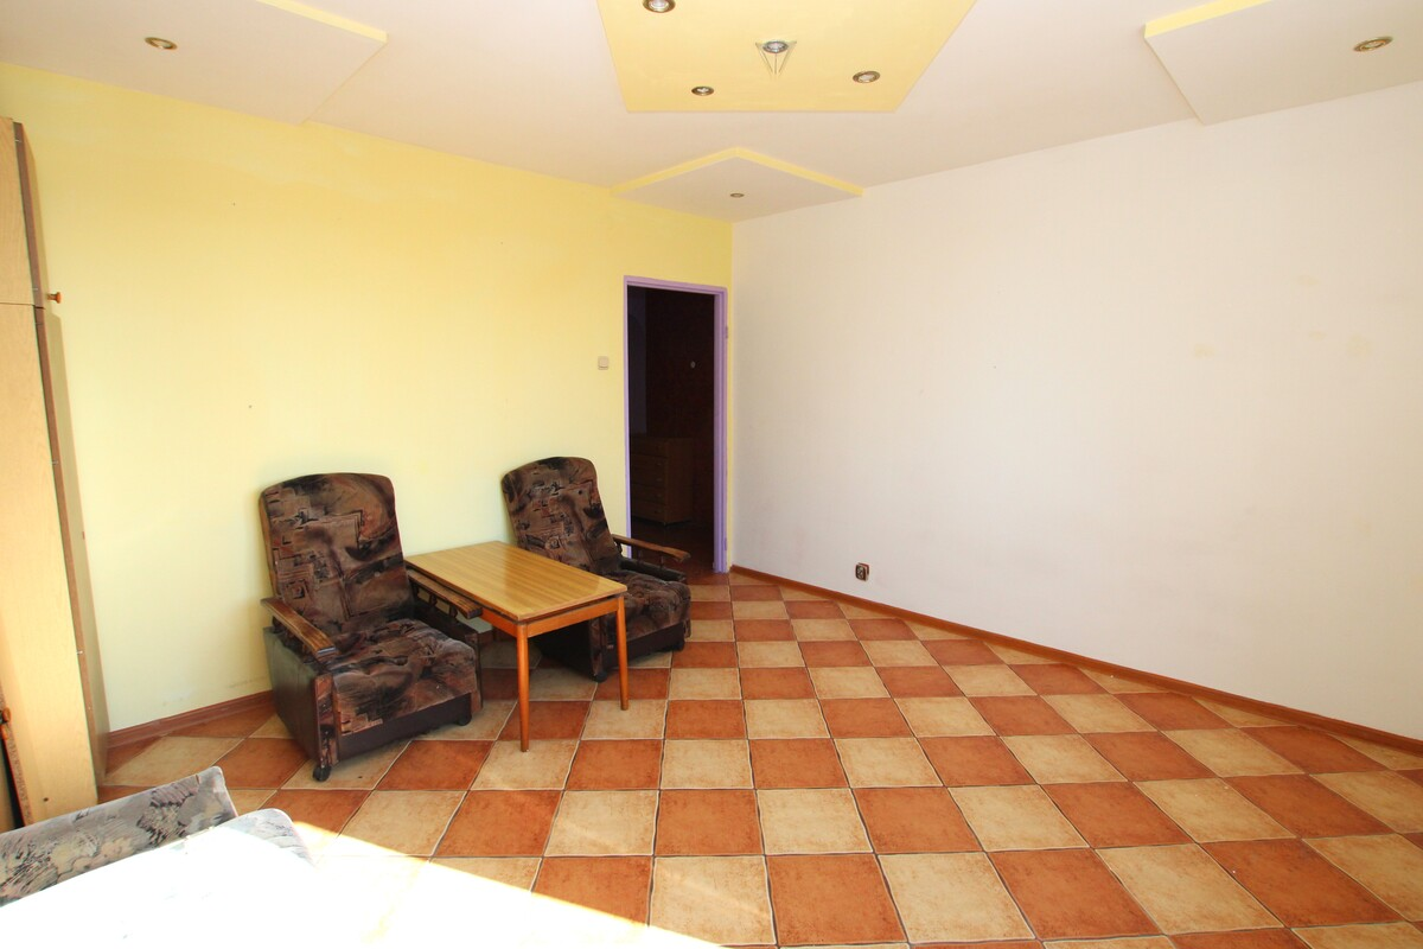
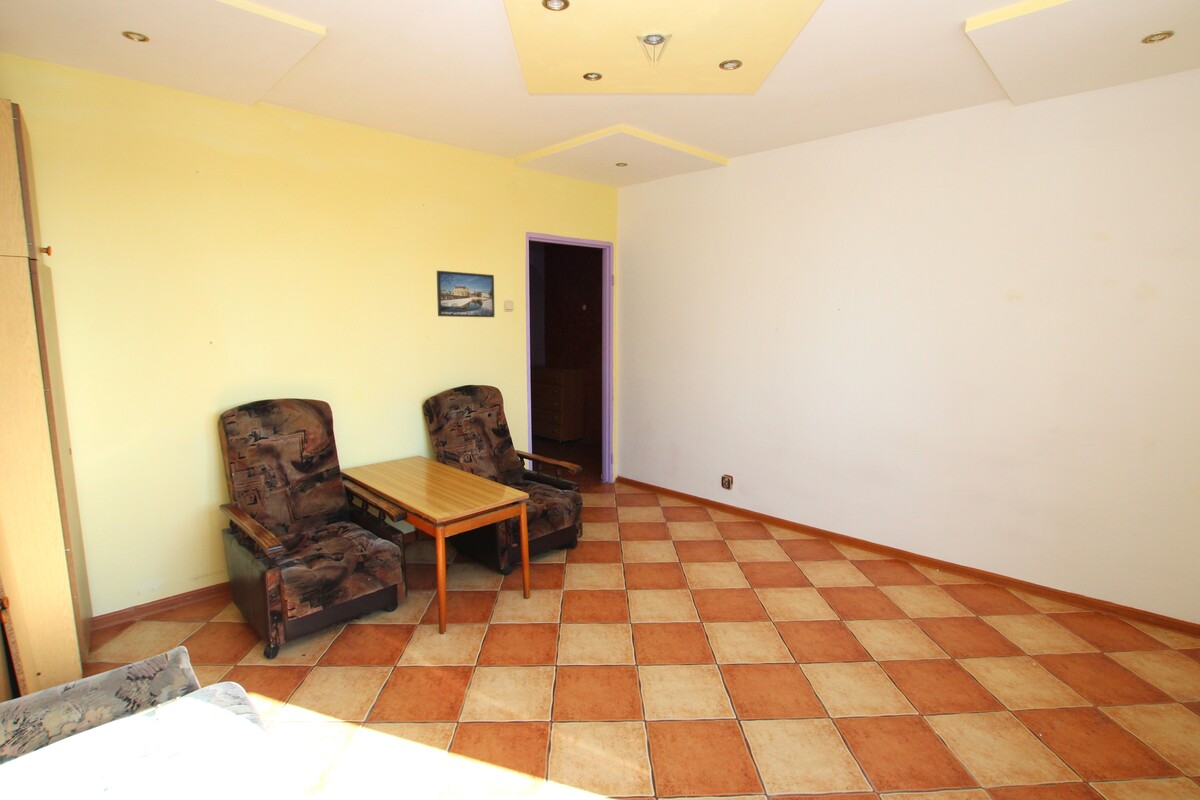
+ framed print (466, 294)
